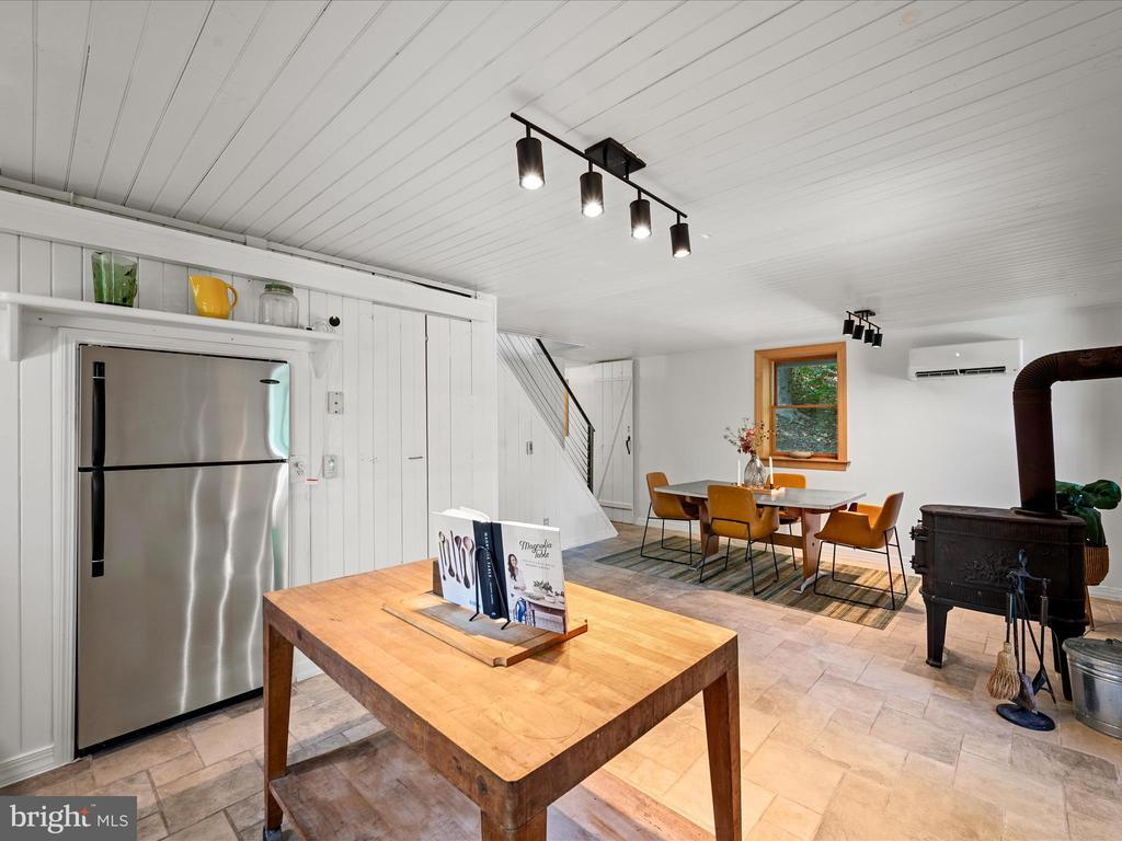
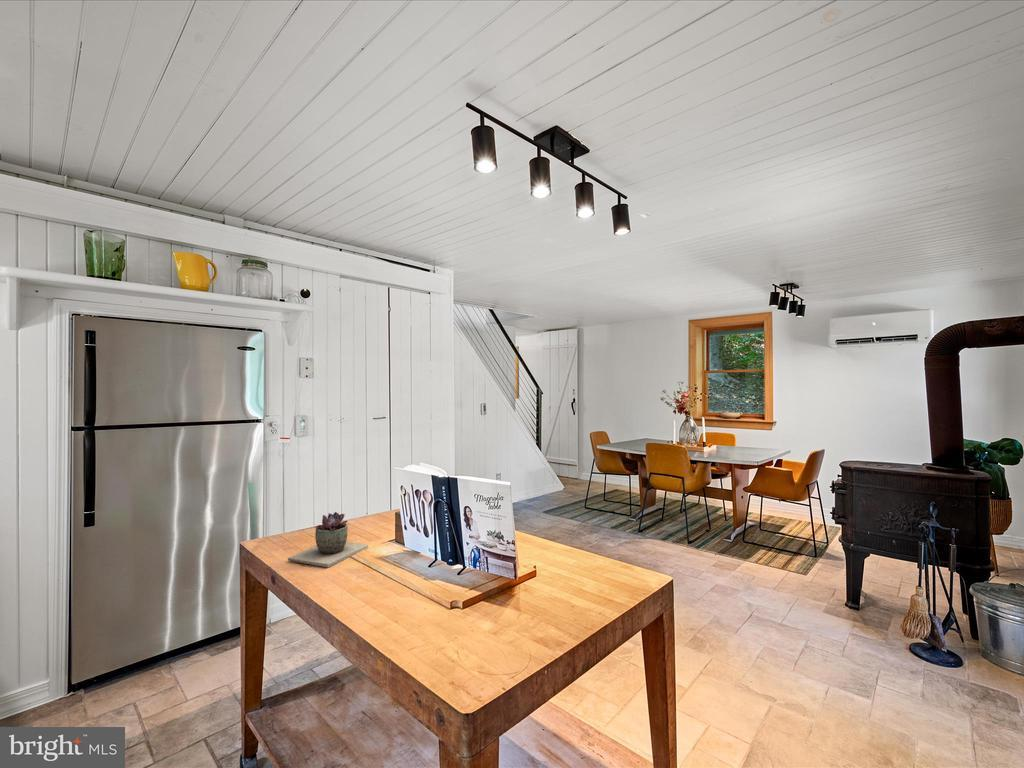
+ succulent plant (329, 533)
